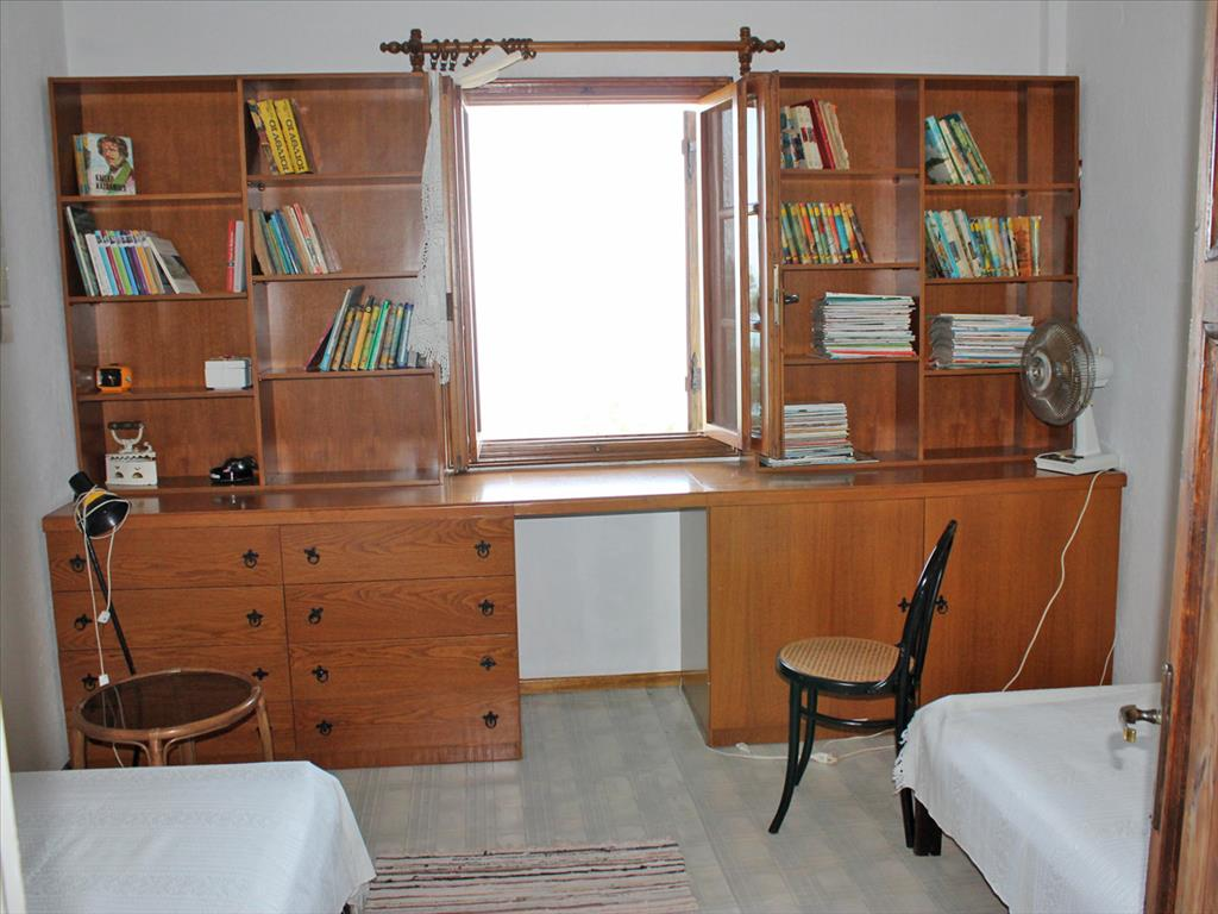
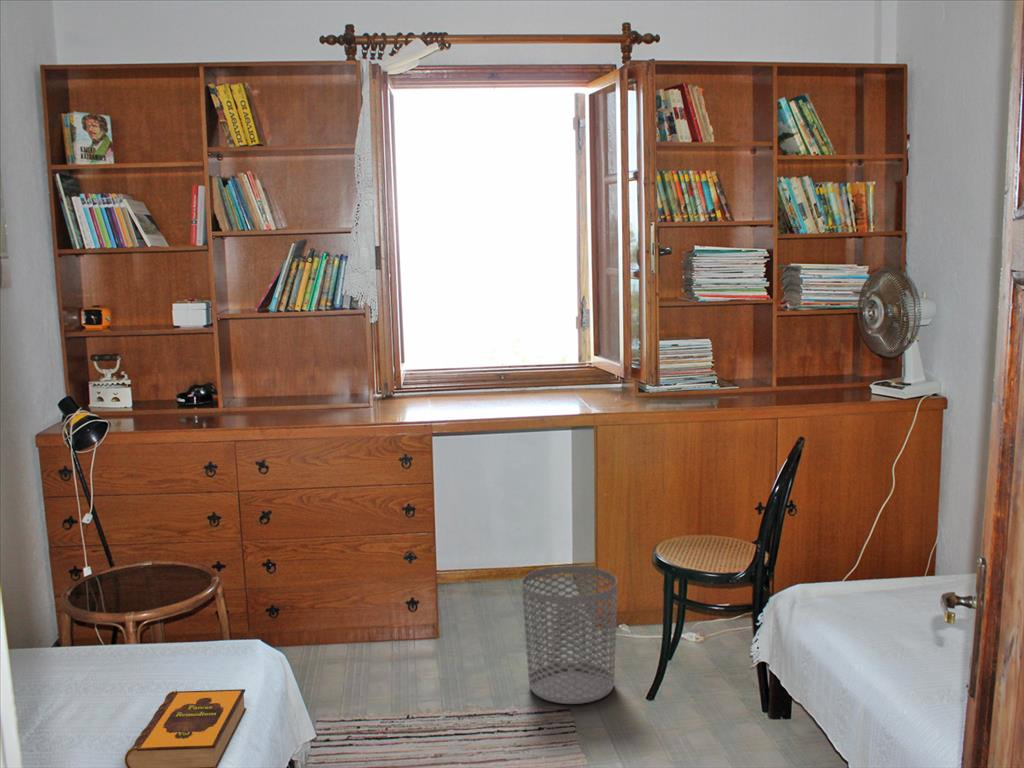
+ waste bin (570, 634)
+ hardback book (188, 727)
